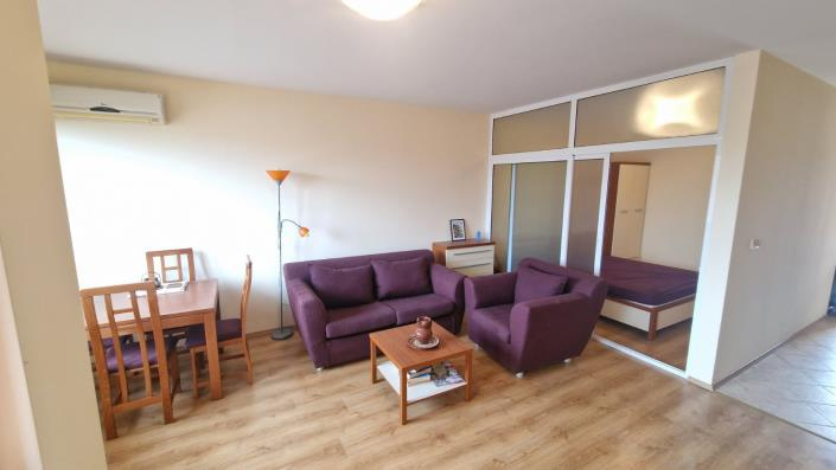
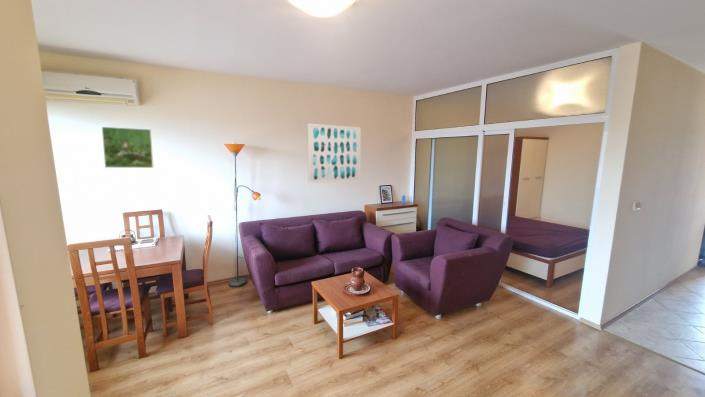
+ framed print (128, 148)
+ wall art (335, 154)
